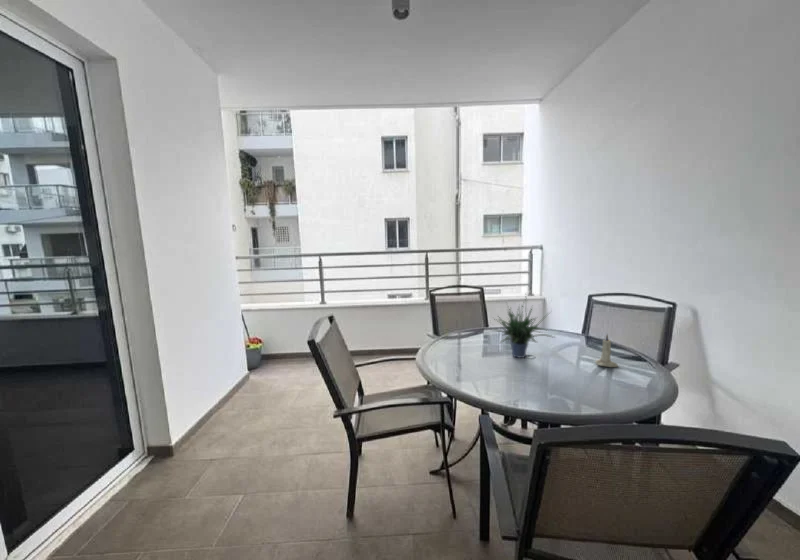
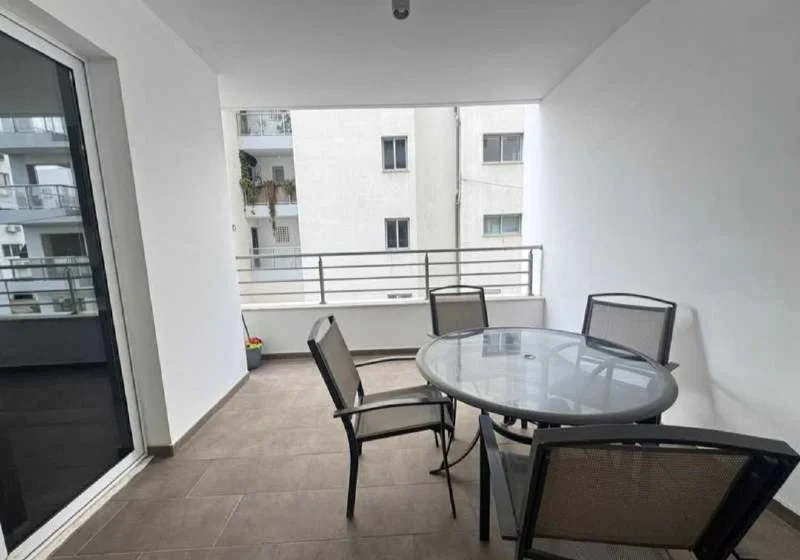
- potted plant (523, 325)
- candle (607, 349)
